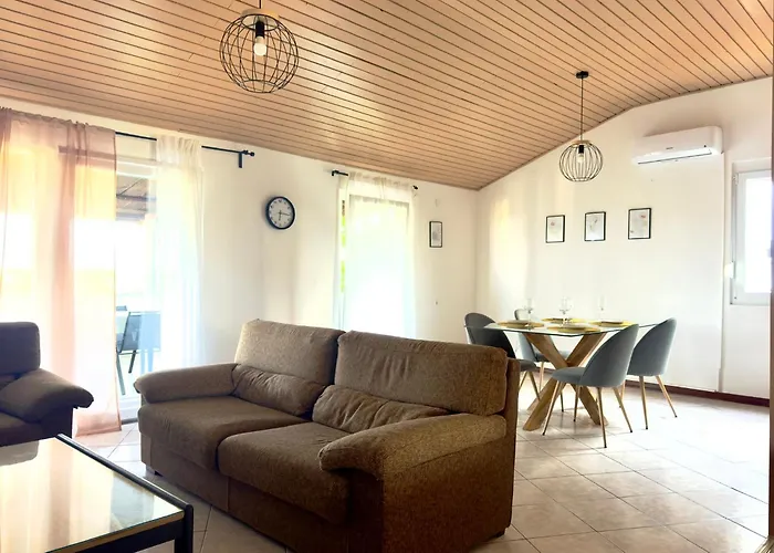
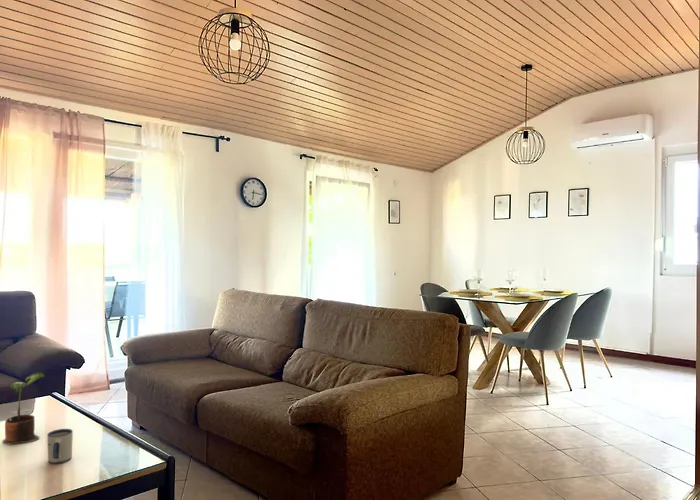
+ mug (58, 447)
+ potted plant (19, 404)
